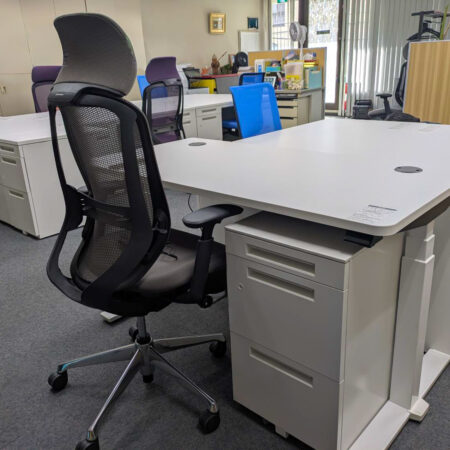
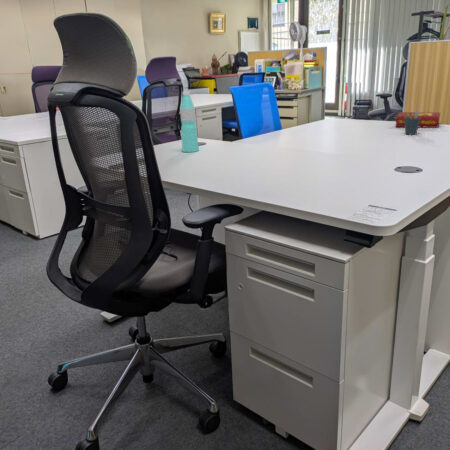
+ water bottle (188, 121)
+ book (420, 119)
+ pen holder (411, 121)
